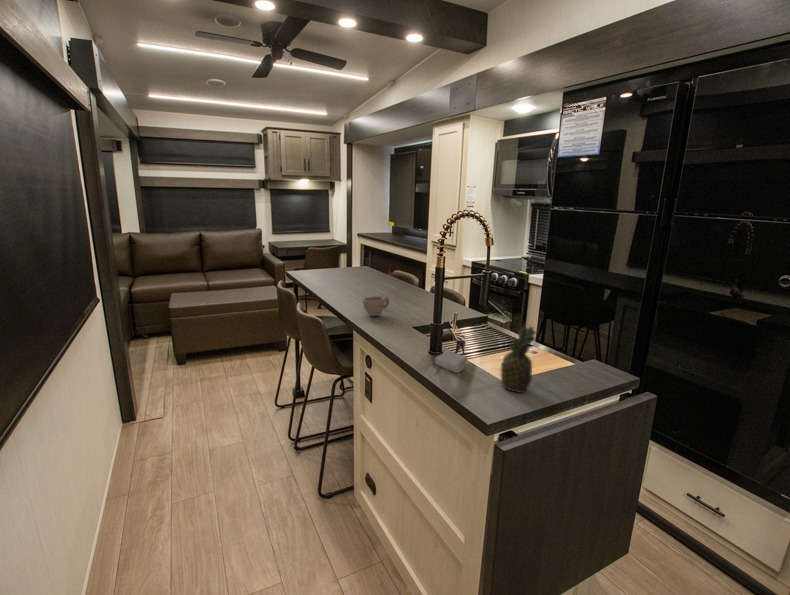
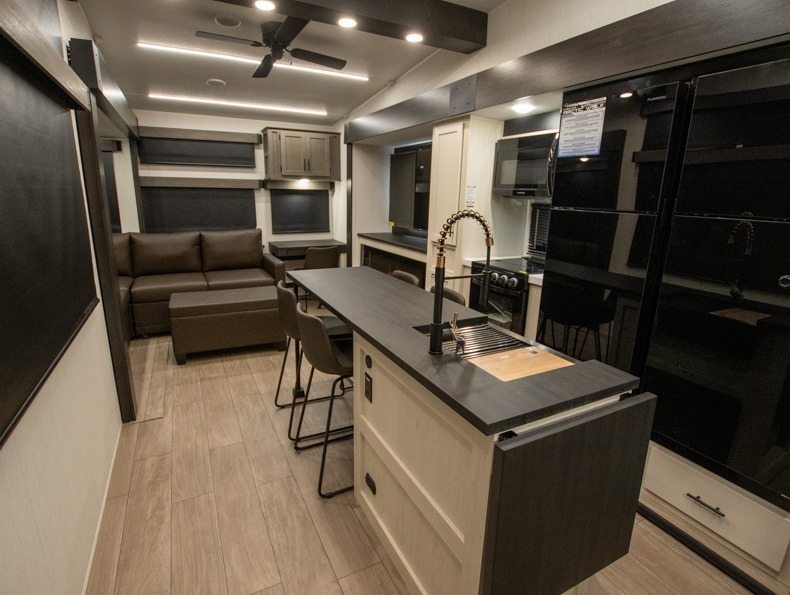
- cup (376, 306)
- fruit (519, 355)
- soap bar (450, 360)
